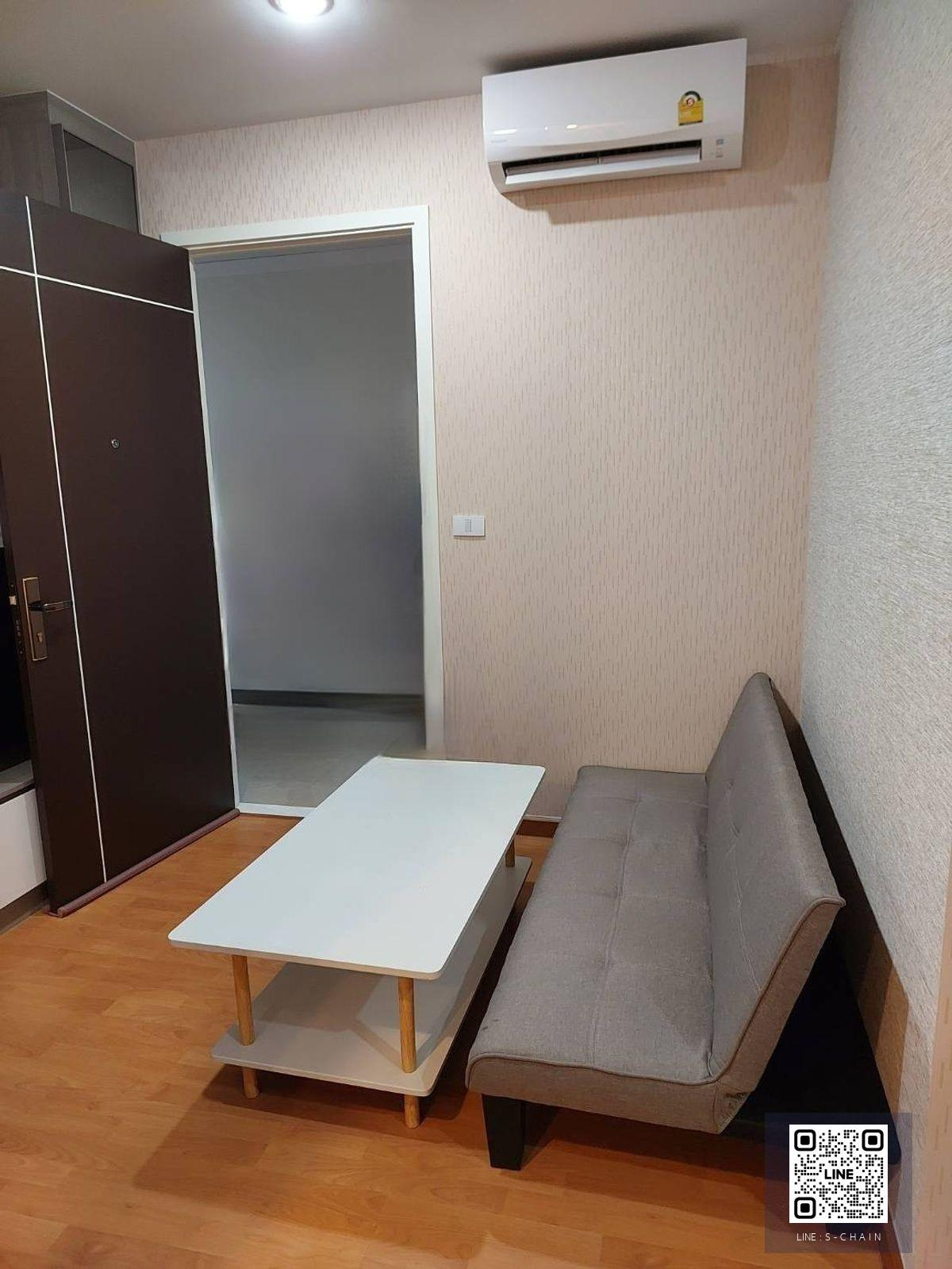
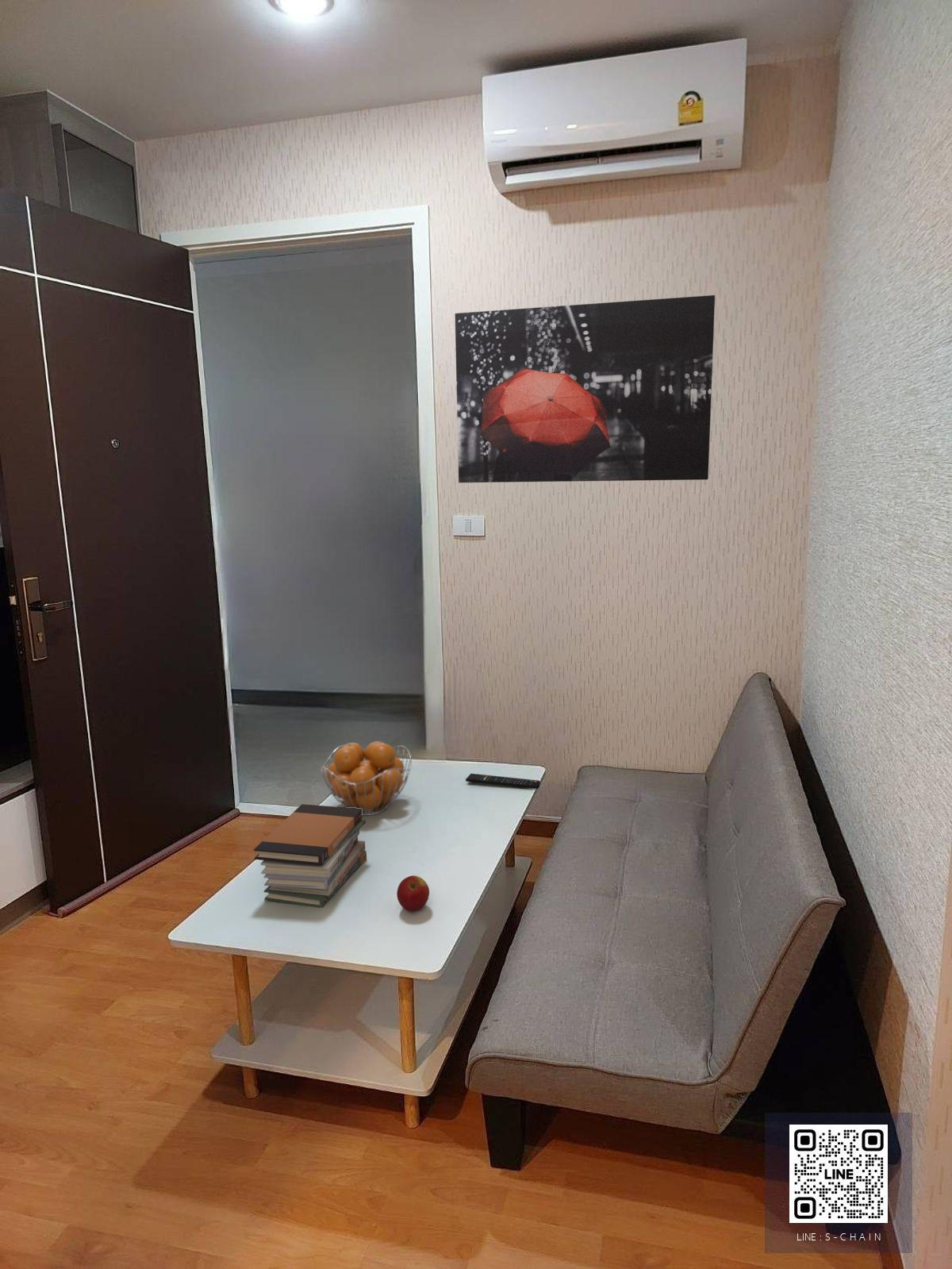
+ wall art (579, 394)
+ fruit basket (367, 776)
+ remote control (503, 782)
+ book stack (313, 854)
+ apple (413, 893)
